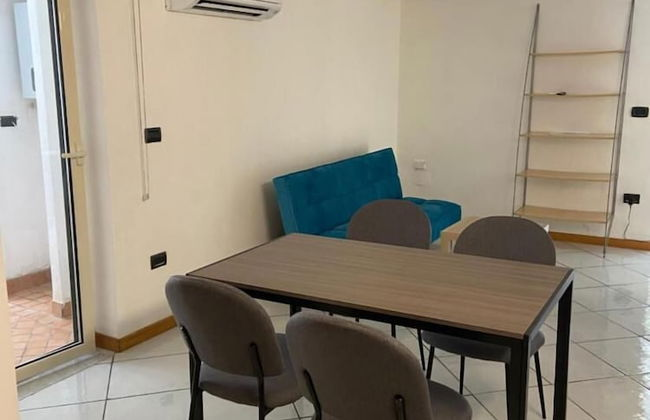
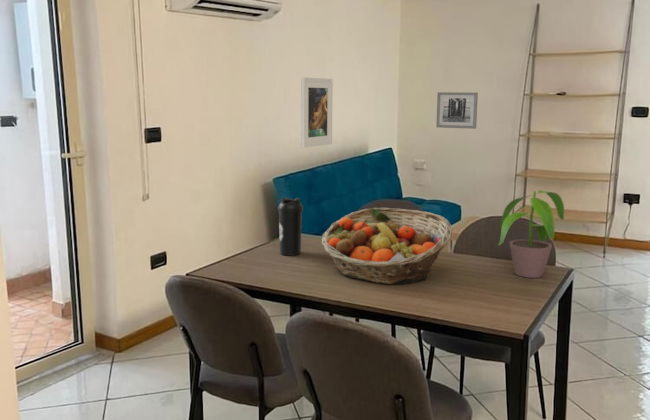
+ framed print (317, 112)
+ fruit basket (385, 243)
+ water bottle (290, 225)
+ potted plant (531, 232)
+ wall art (456, 110)
